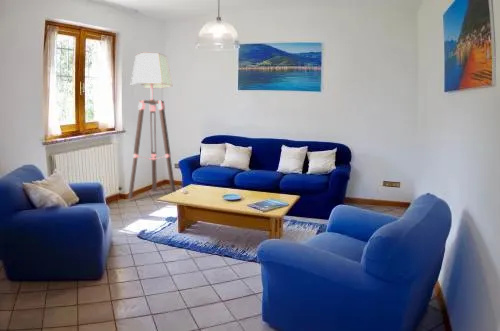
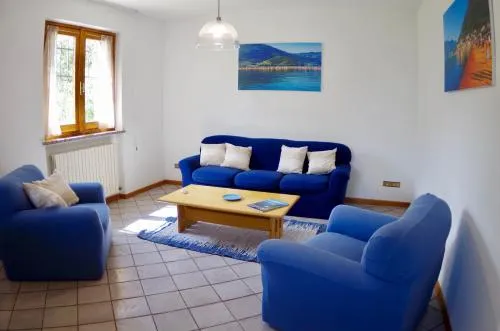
- floor lamp (155, 126)
